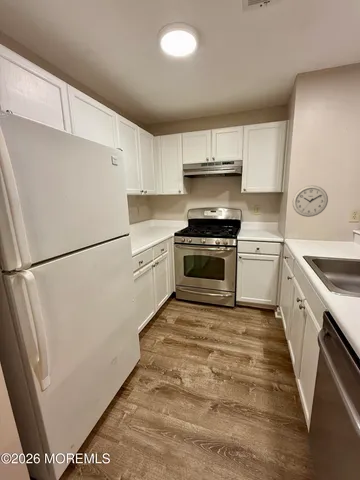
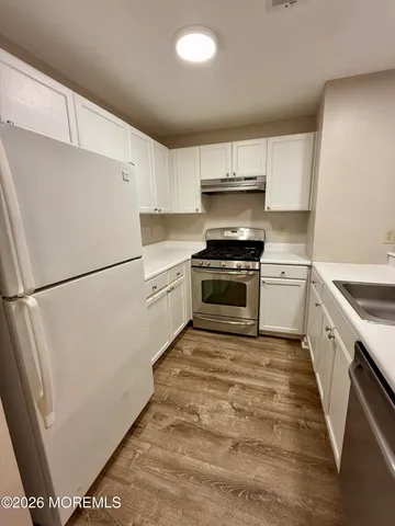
- wall clock (309, 201)
